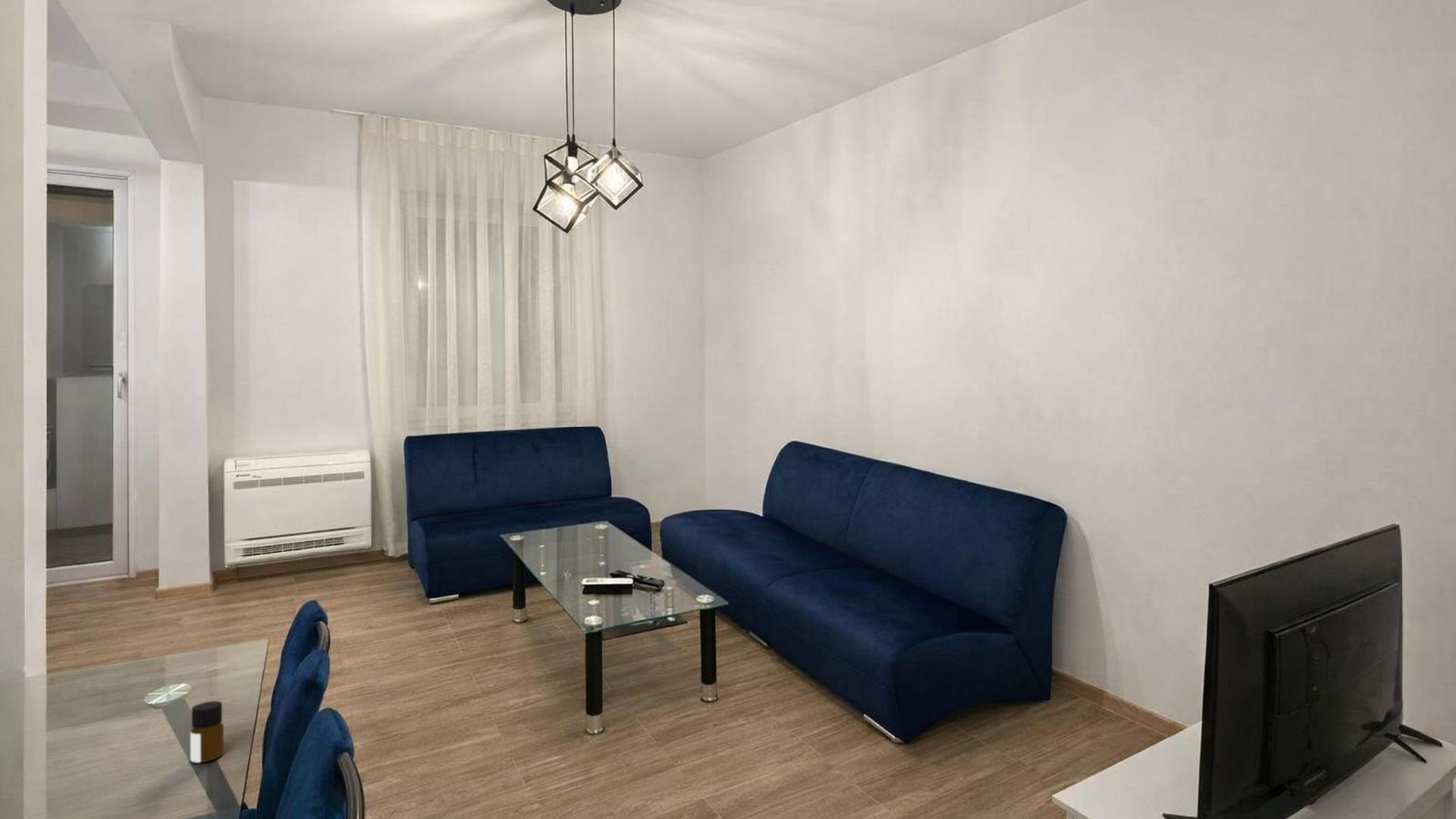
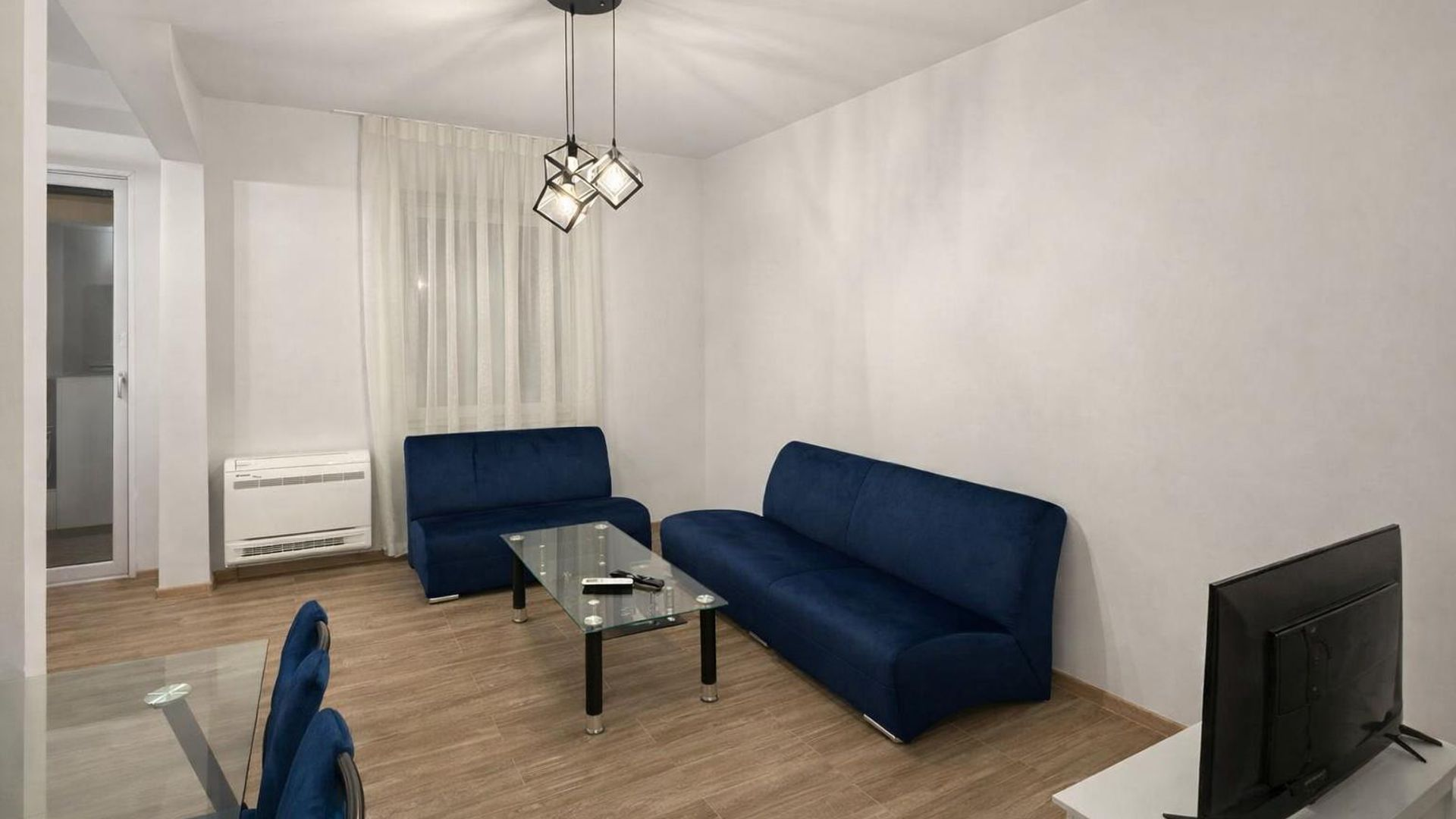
- bottle (207, 730)
